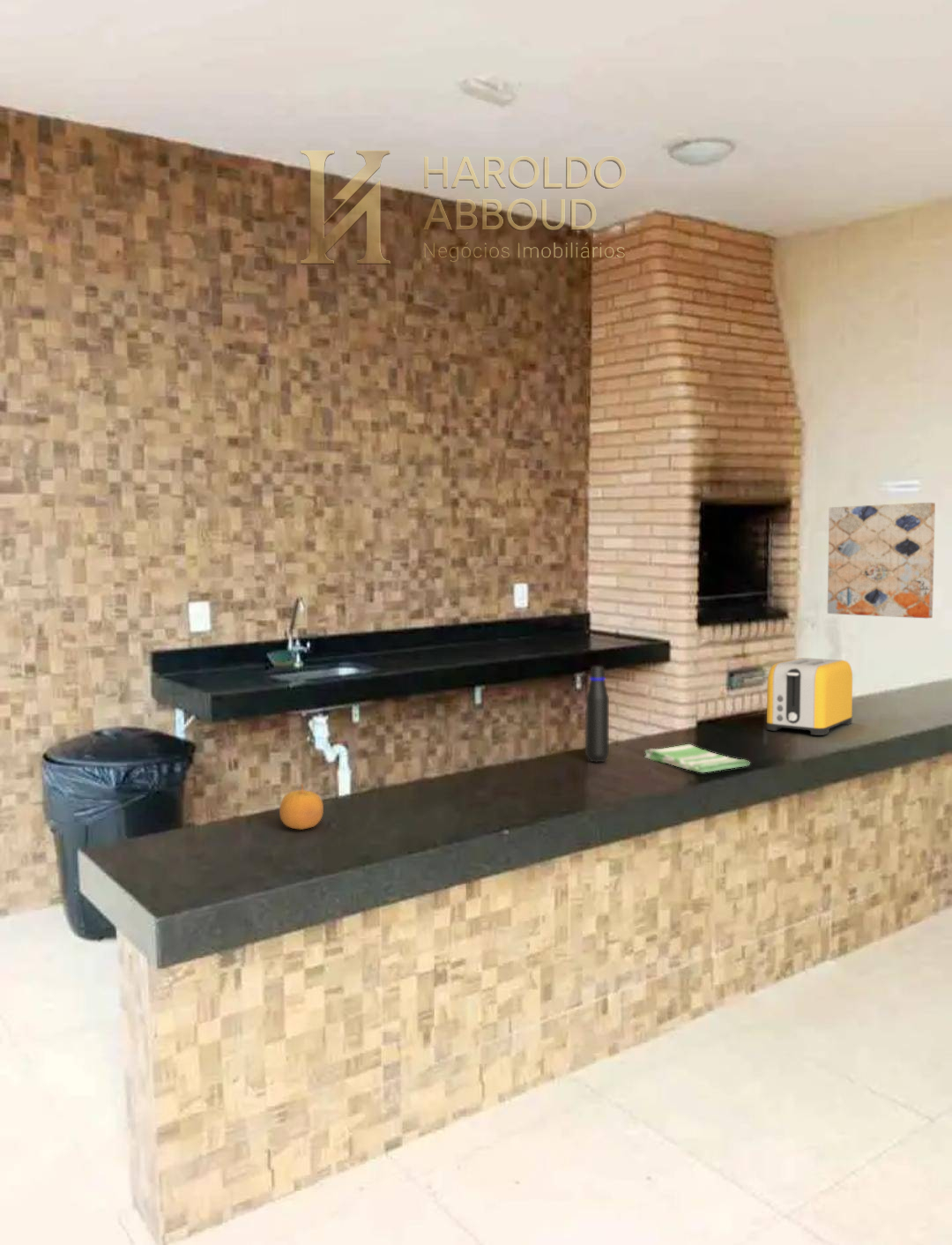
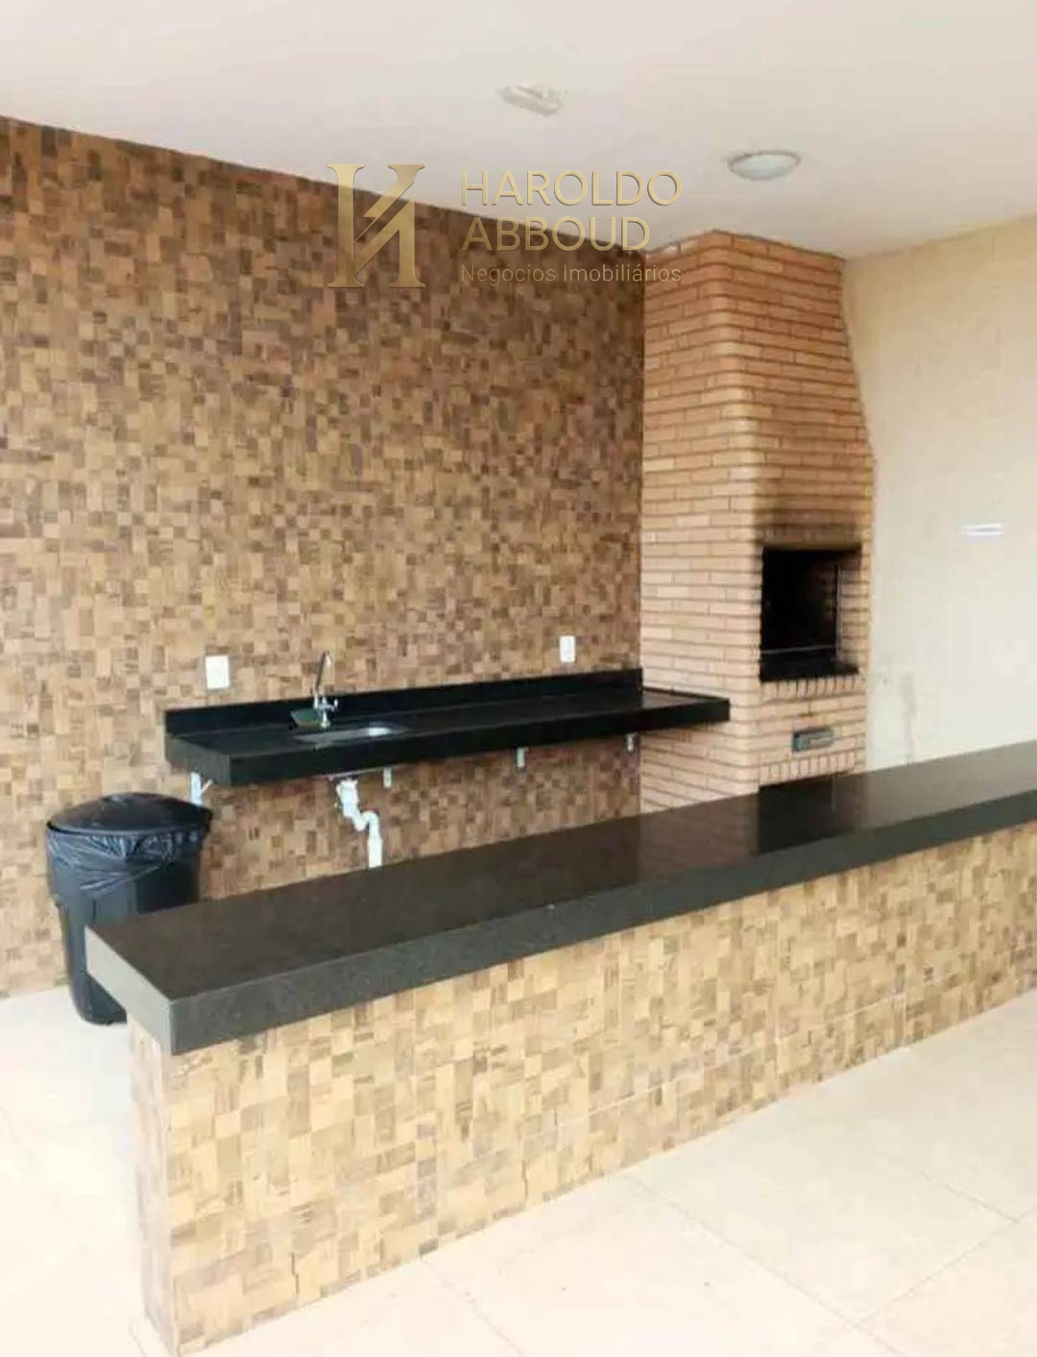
- fruit (301, 805)
- toaster (809, 694)
- water bottle (597, 714)
- wall art (879, 560)
- dish towel (695, 757)
